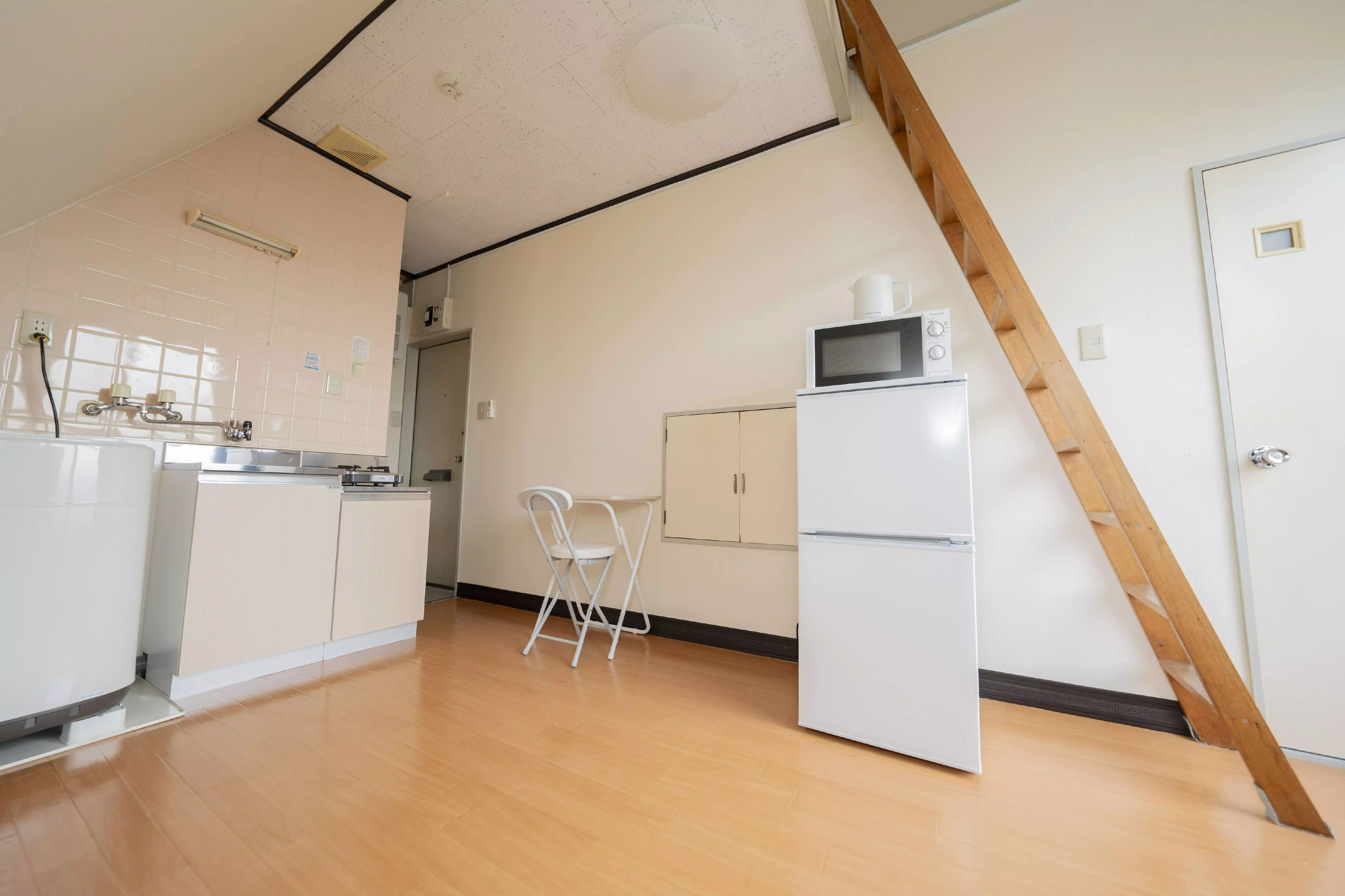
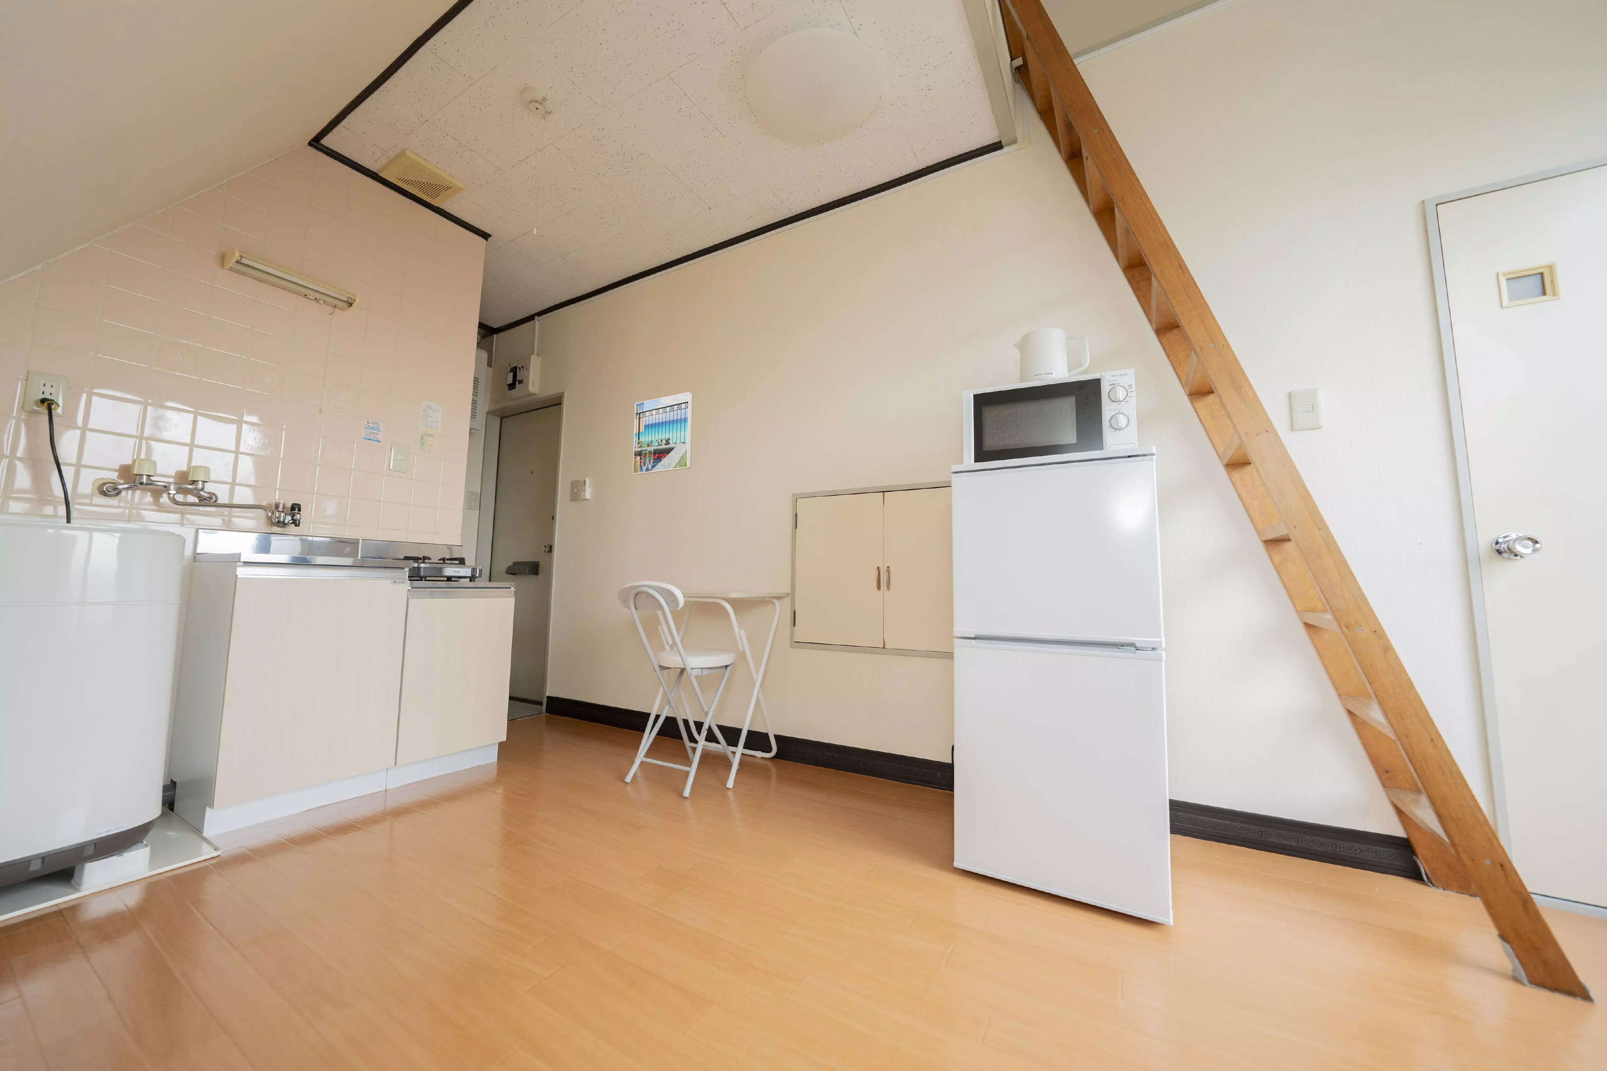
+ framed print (662, 435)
